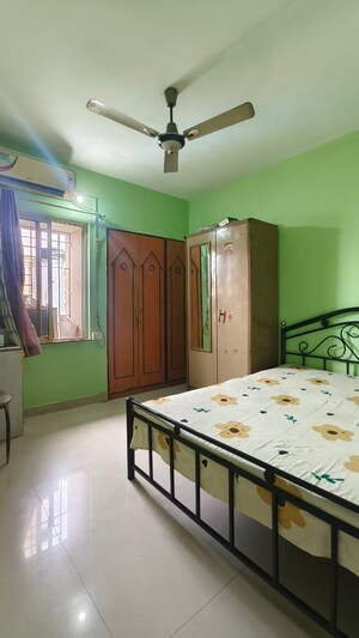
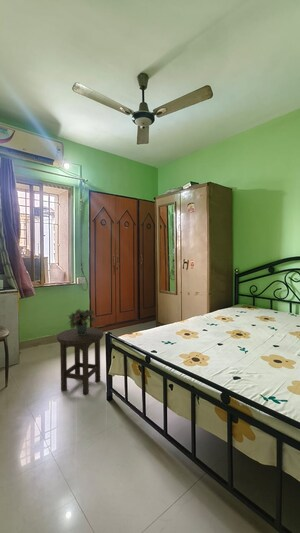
+ potted plant (81, 322)
+ stool (82, 359)
